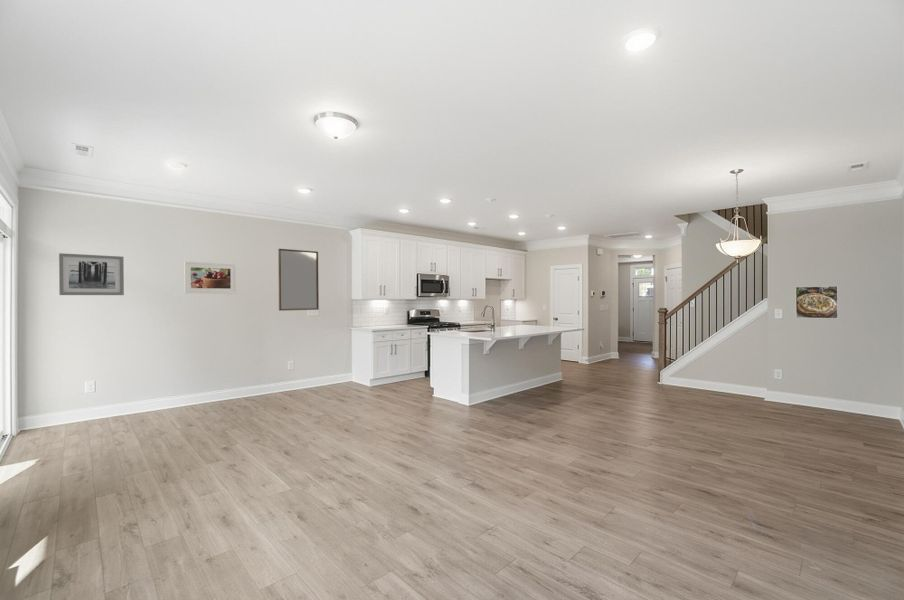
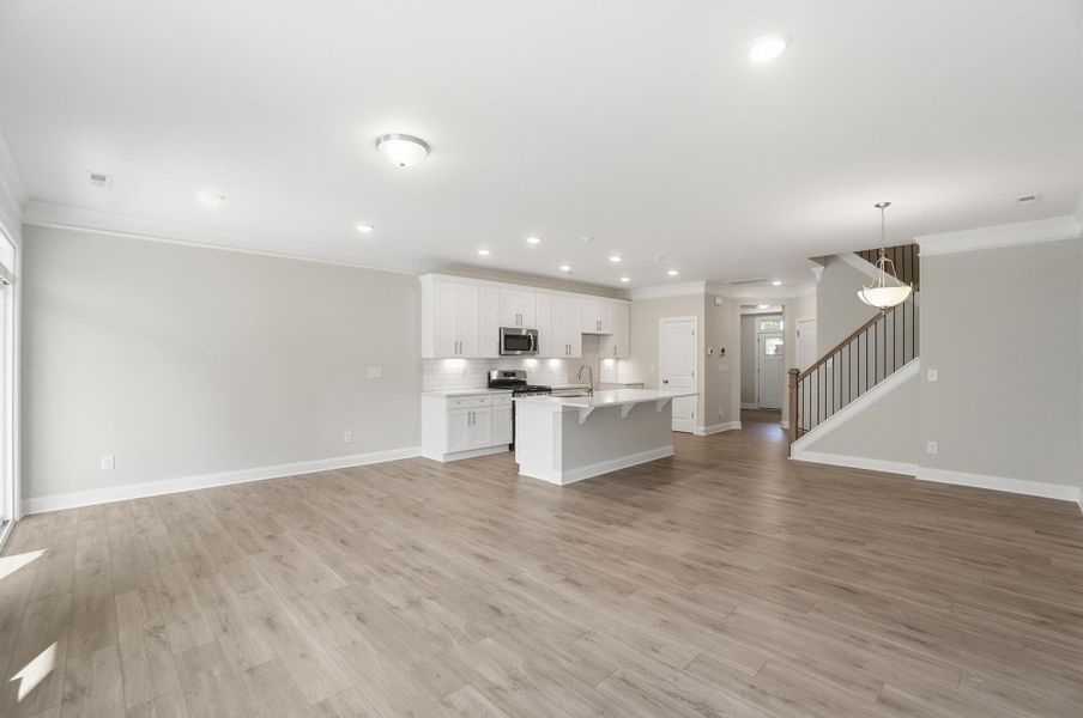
- home mirror (299, 280)
- wall art (92, 275)
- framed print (211, 278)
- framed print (816, 302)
